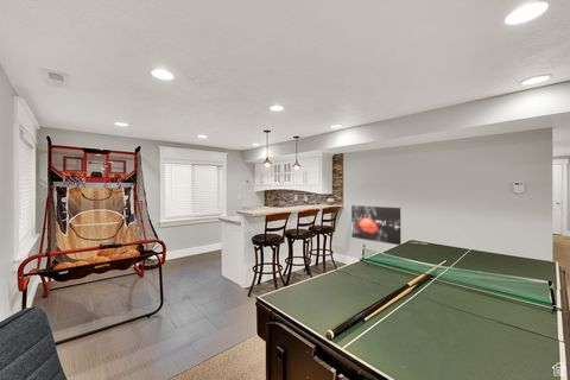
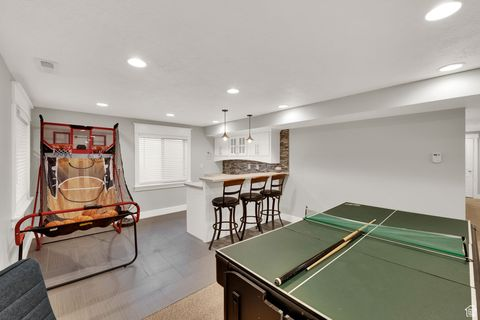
- wall art (374, 223)
